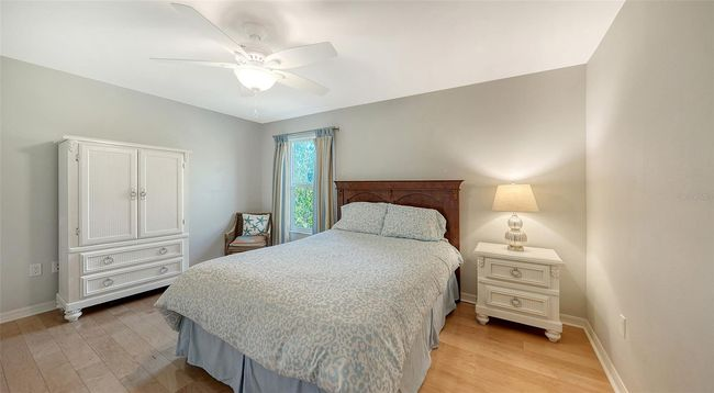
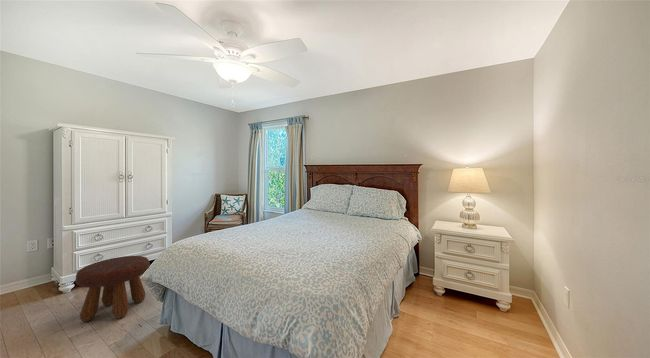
+ footstool (115, 286)
